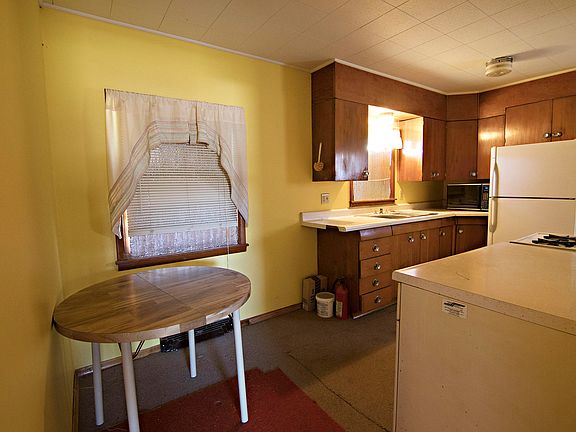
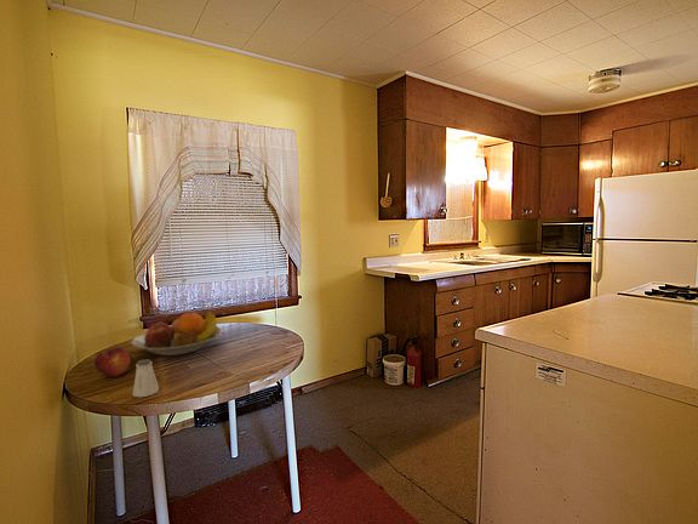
+ saltshaker (144, 376)
+ fruit (113, 360)
+ fruit bowl (178, 331)
